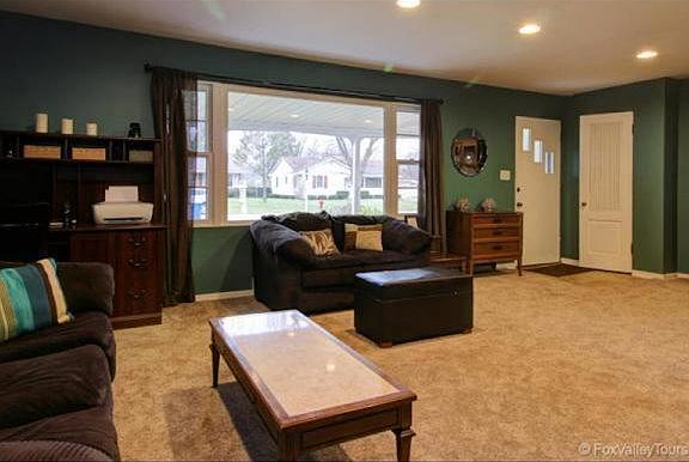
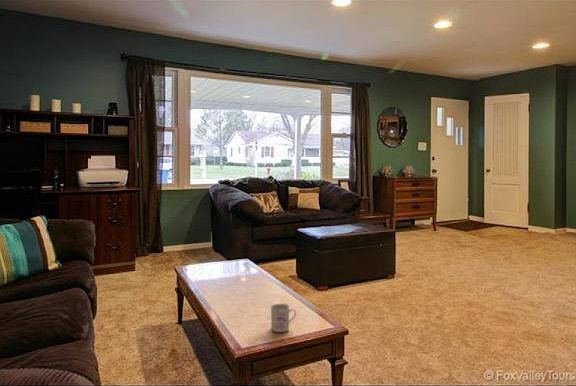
+ mug (283, 317)
